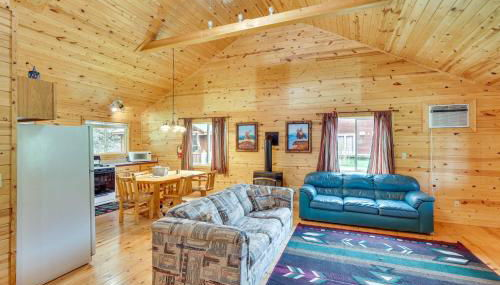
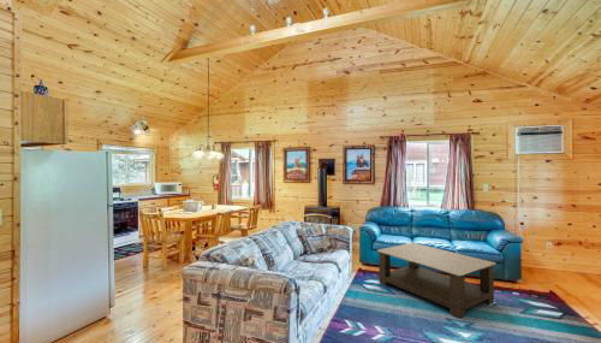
+ coffee table (432, 273)
